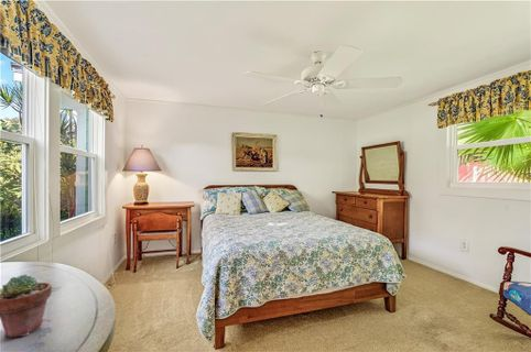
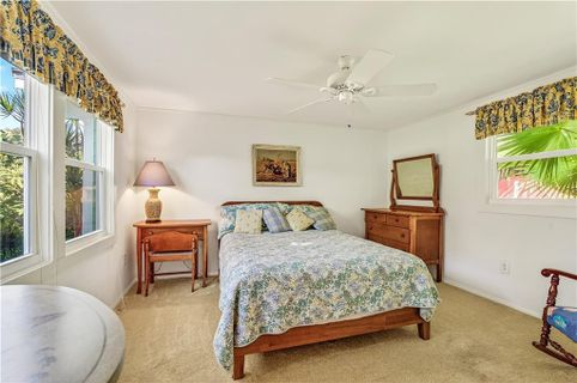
- potted succulent (23, 301)
